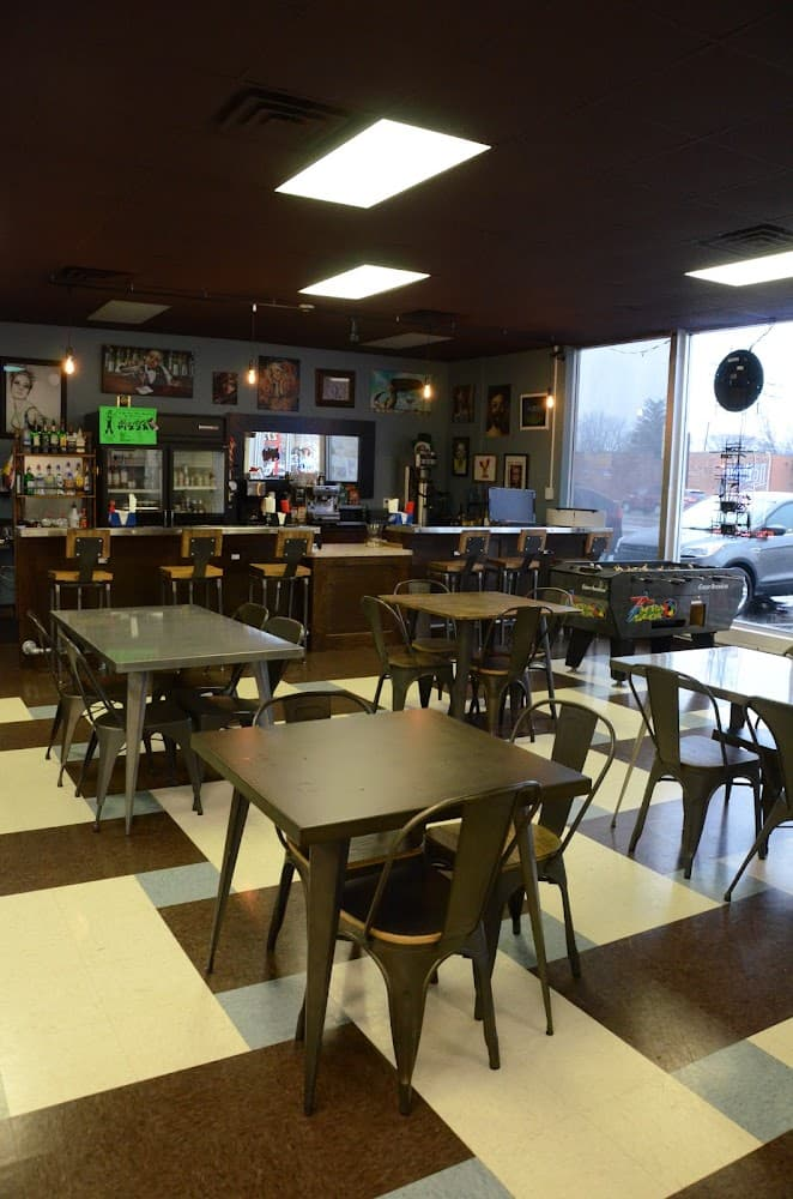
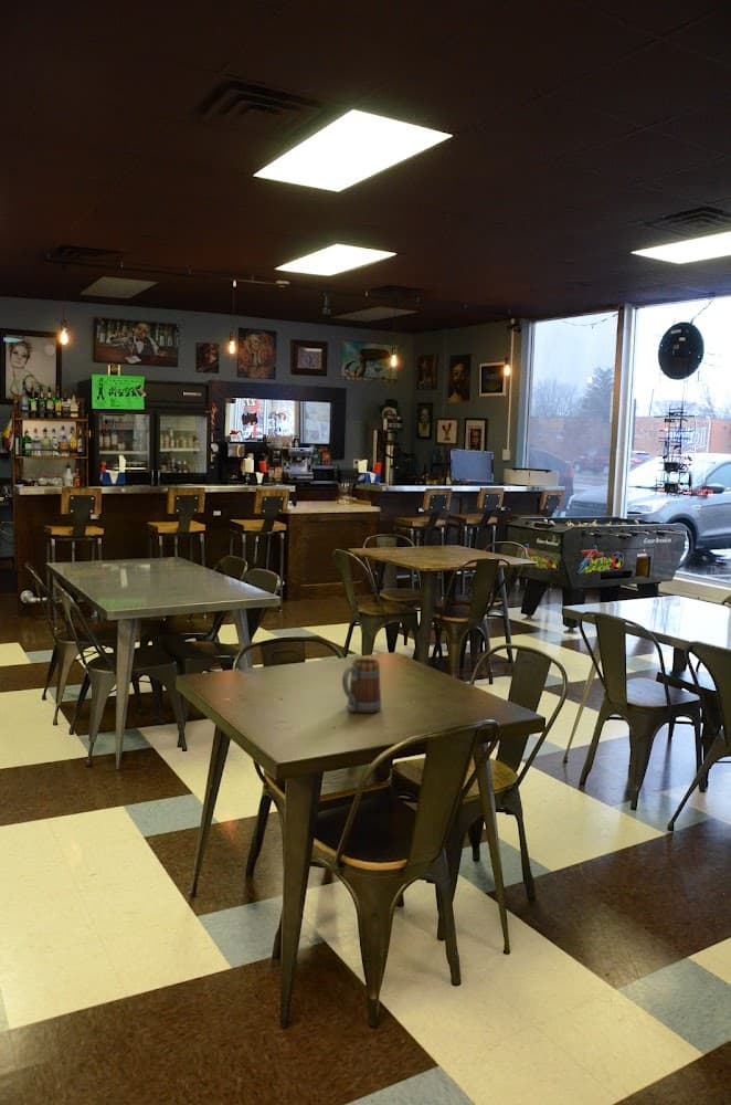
+ mug (360, 686)
